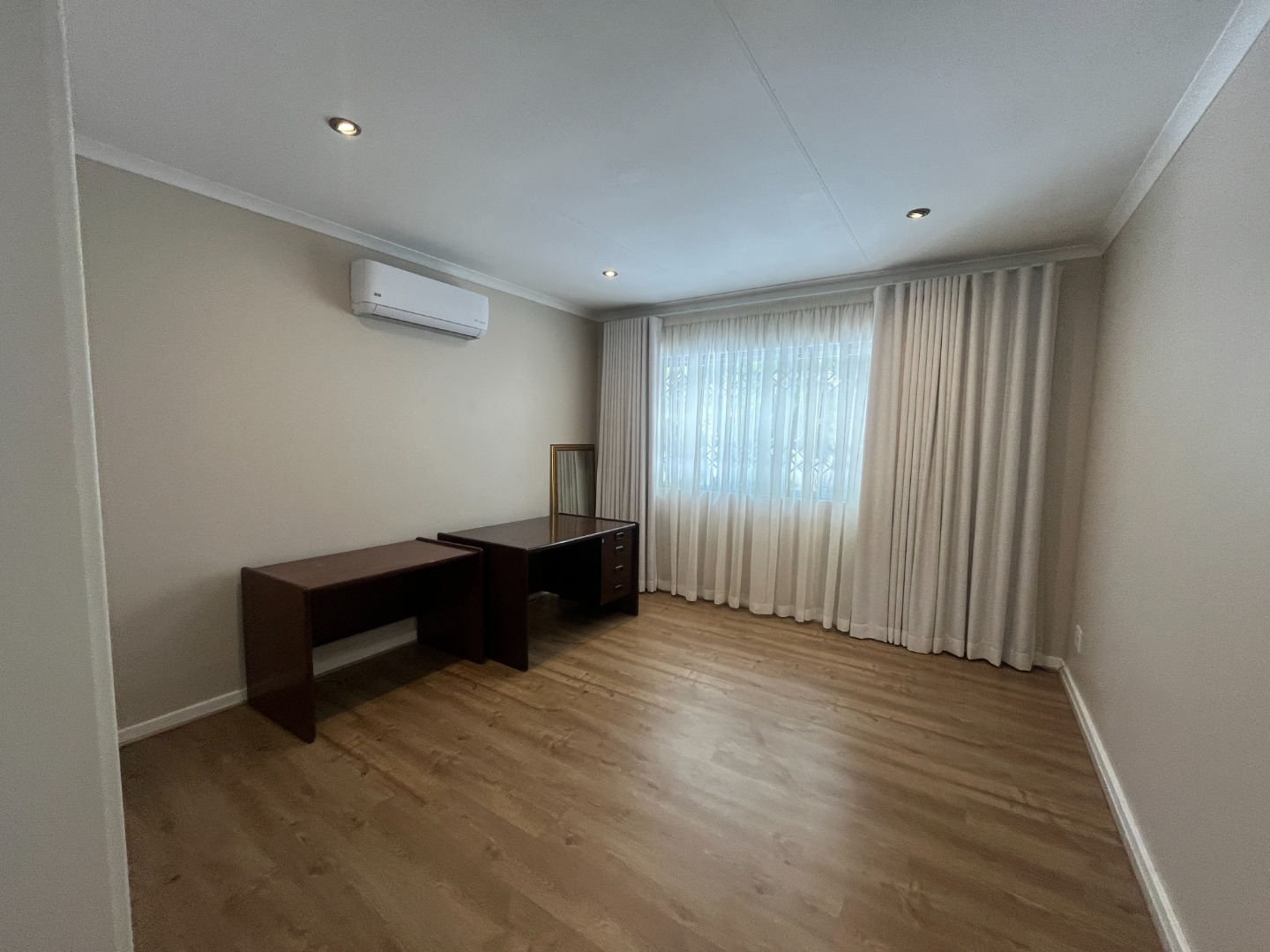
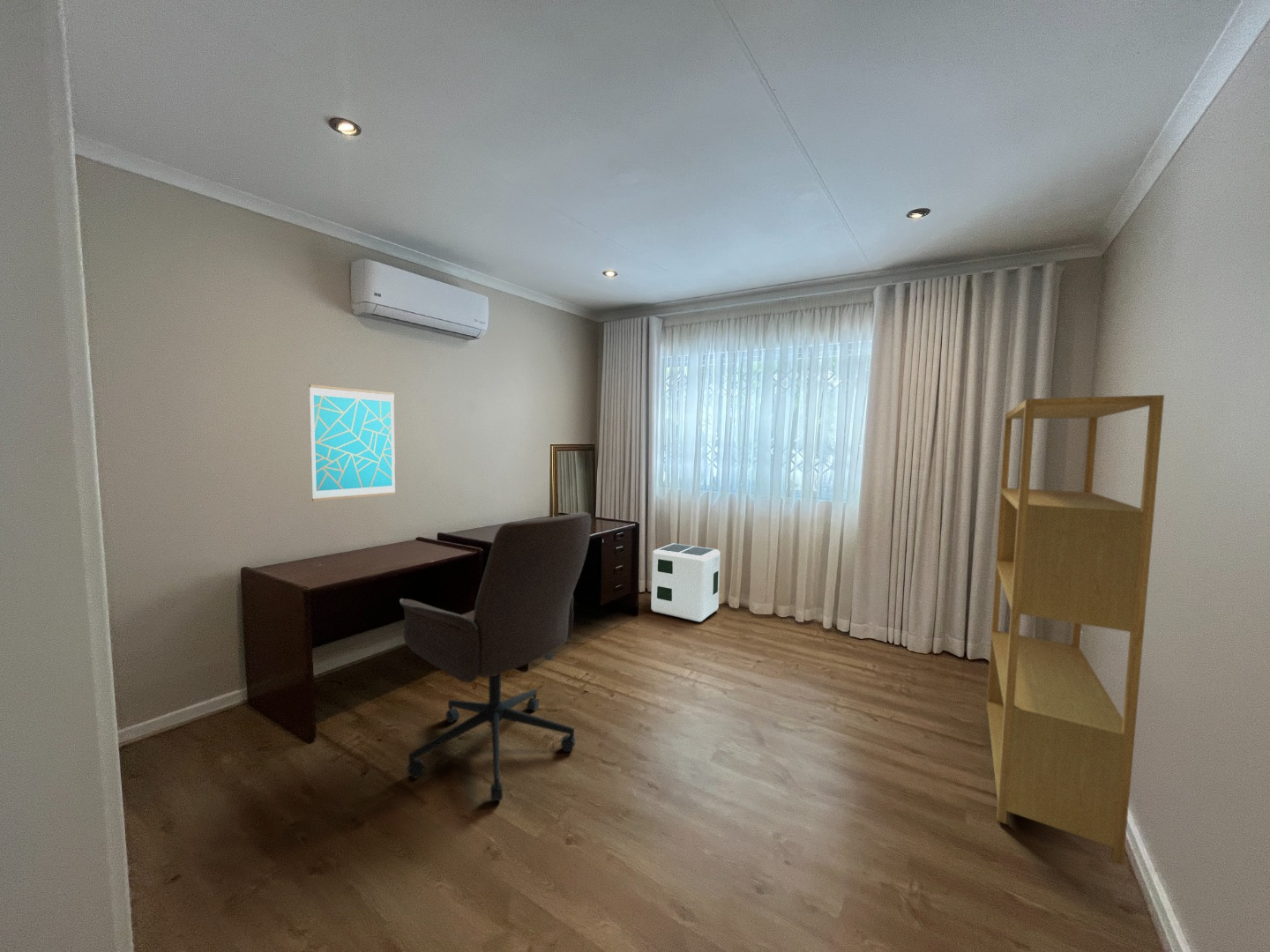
+ bookshelf (1052, 593)
+ air purifier (685, 581)
+ office chair (497, 630)
+ wall art (355, 443)
